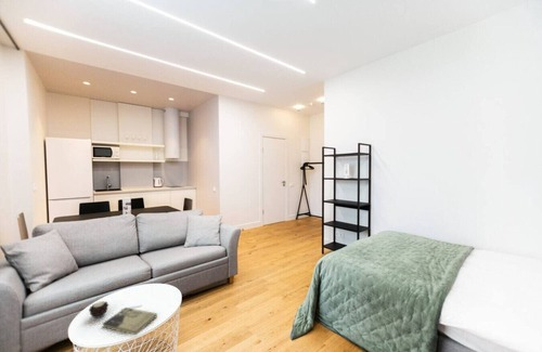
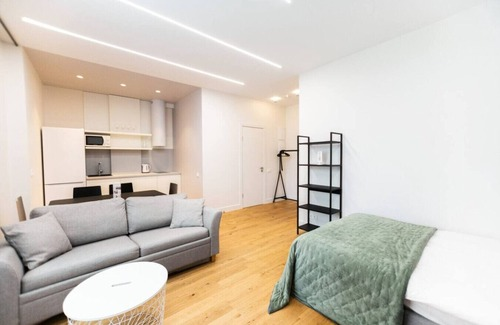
- candle (99, 309)
- book (130, 320)
